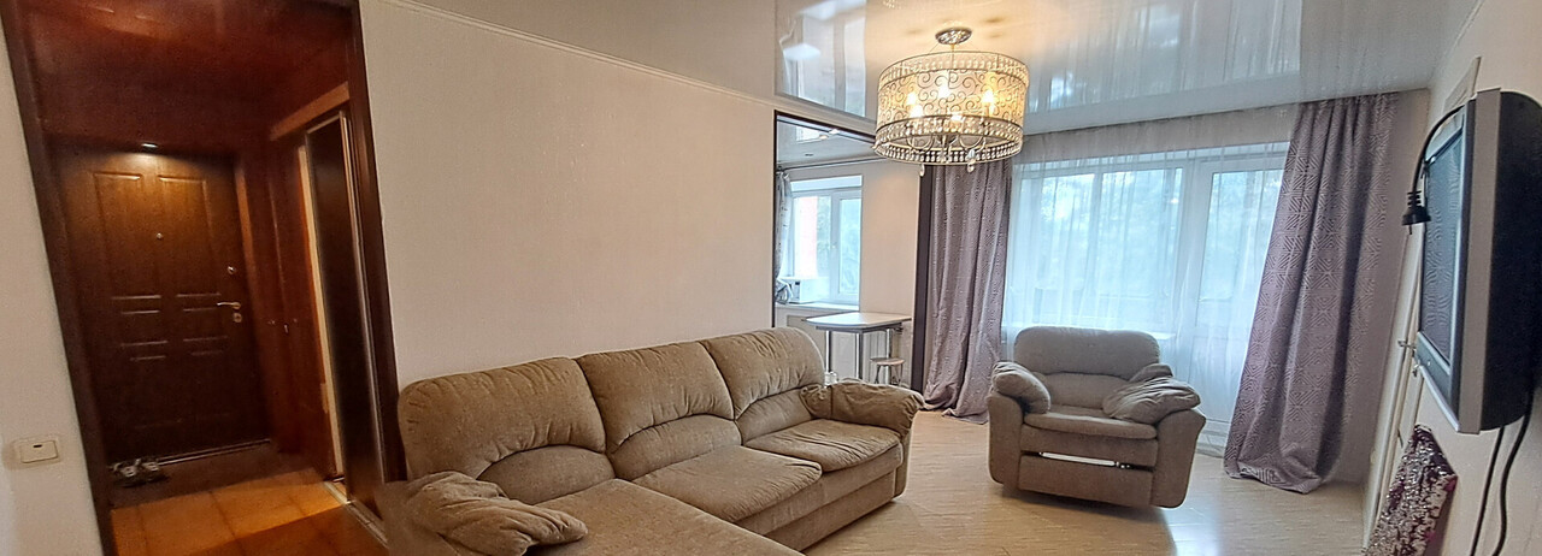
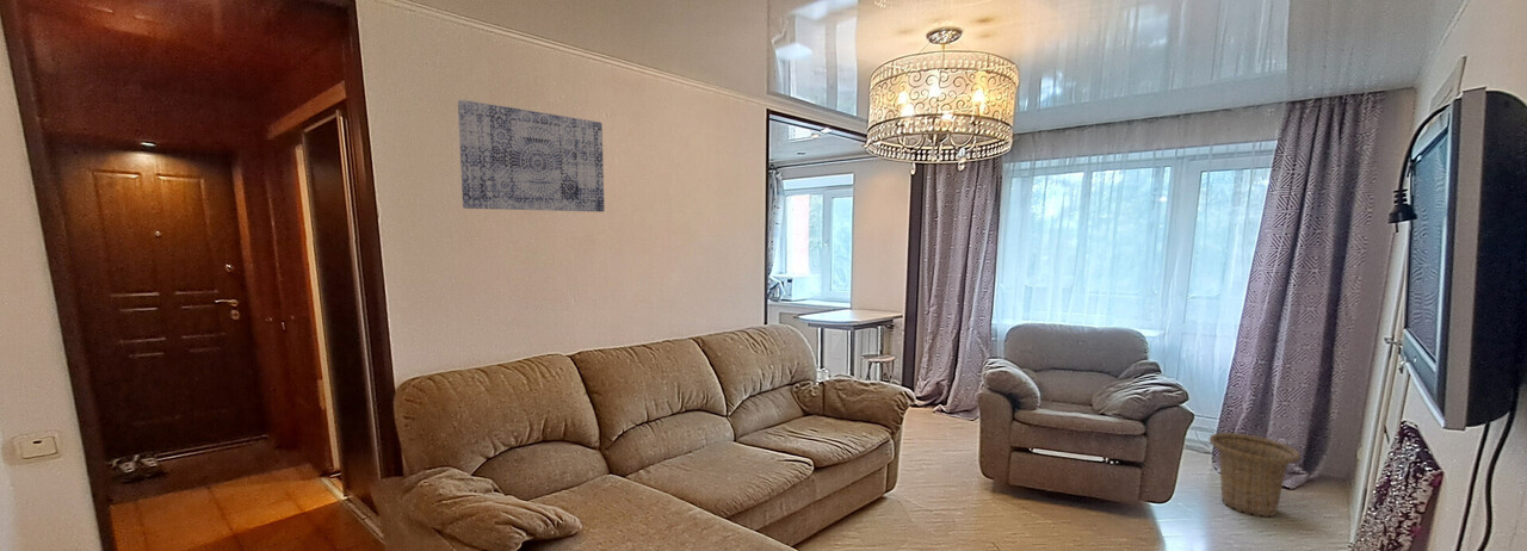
+ wall art (538, 161)
+ basket (1250, 476)
